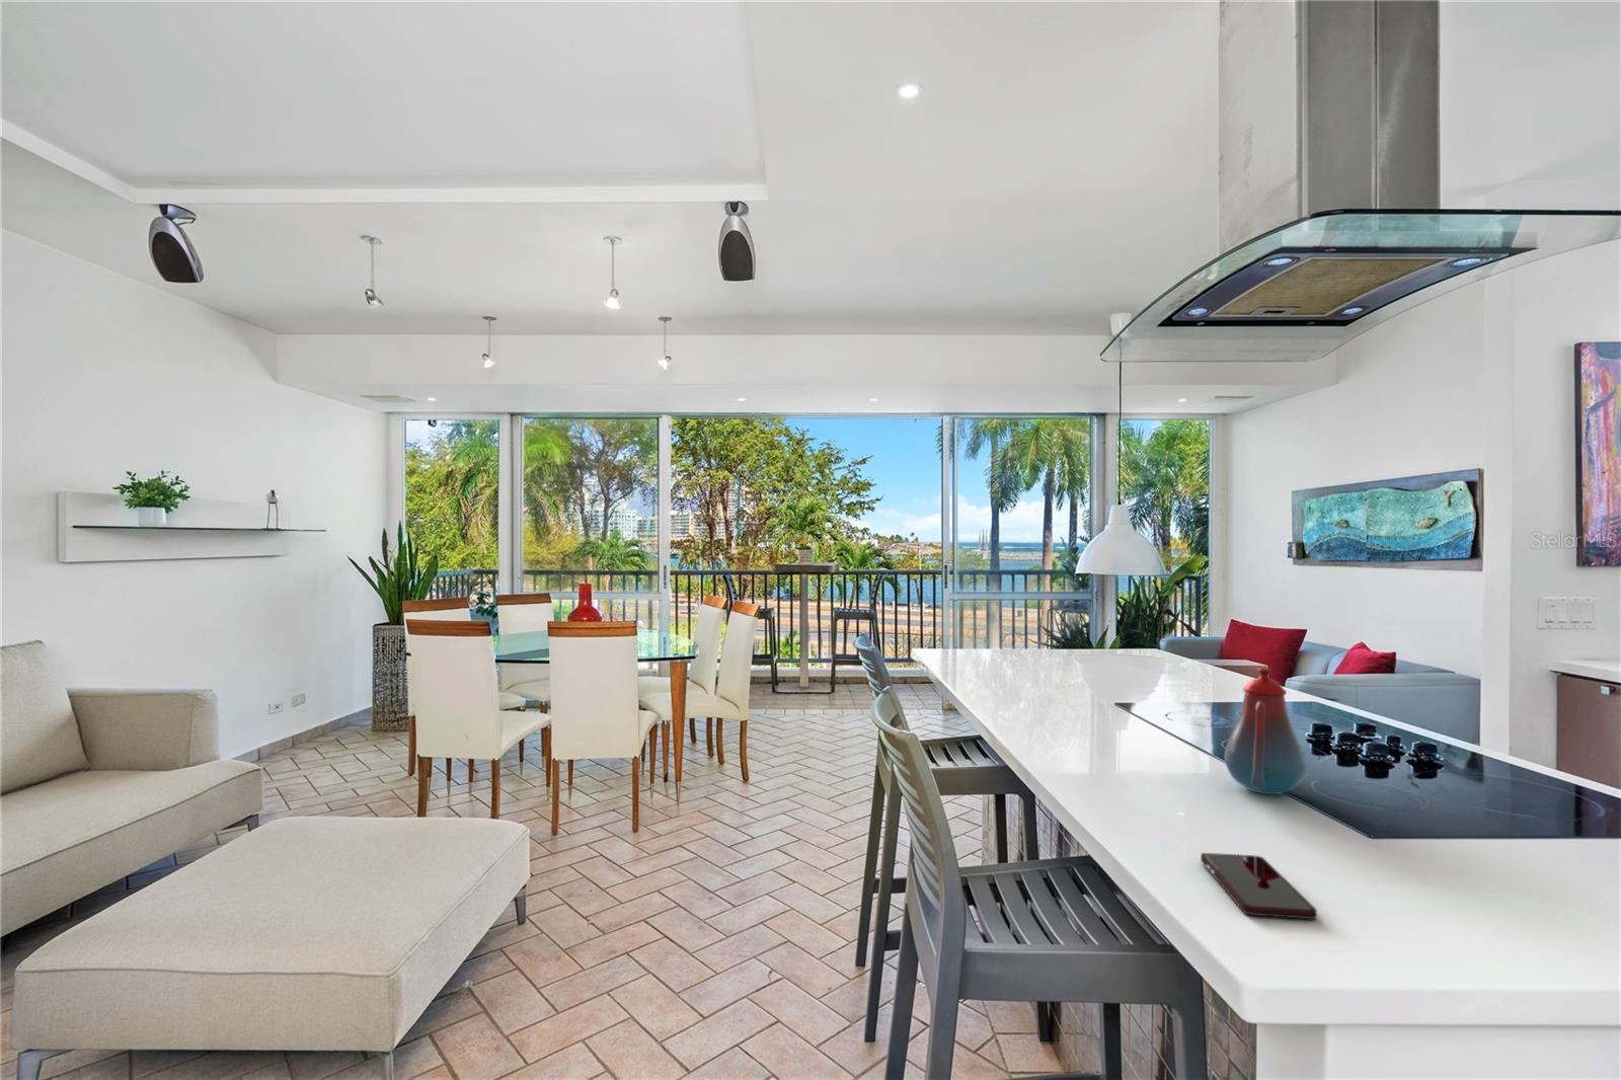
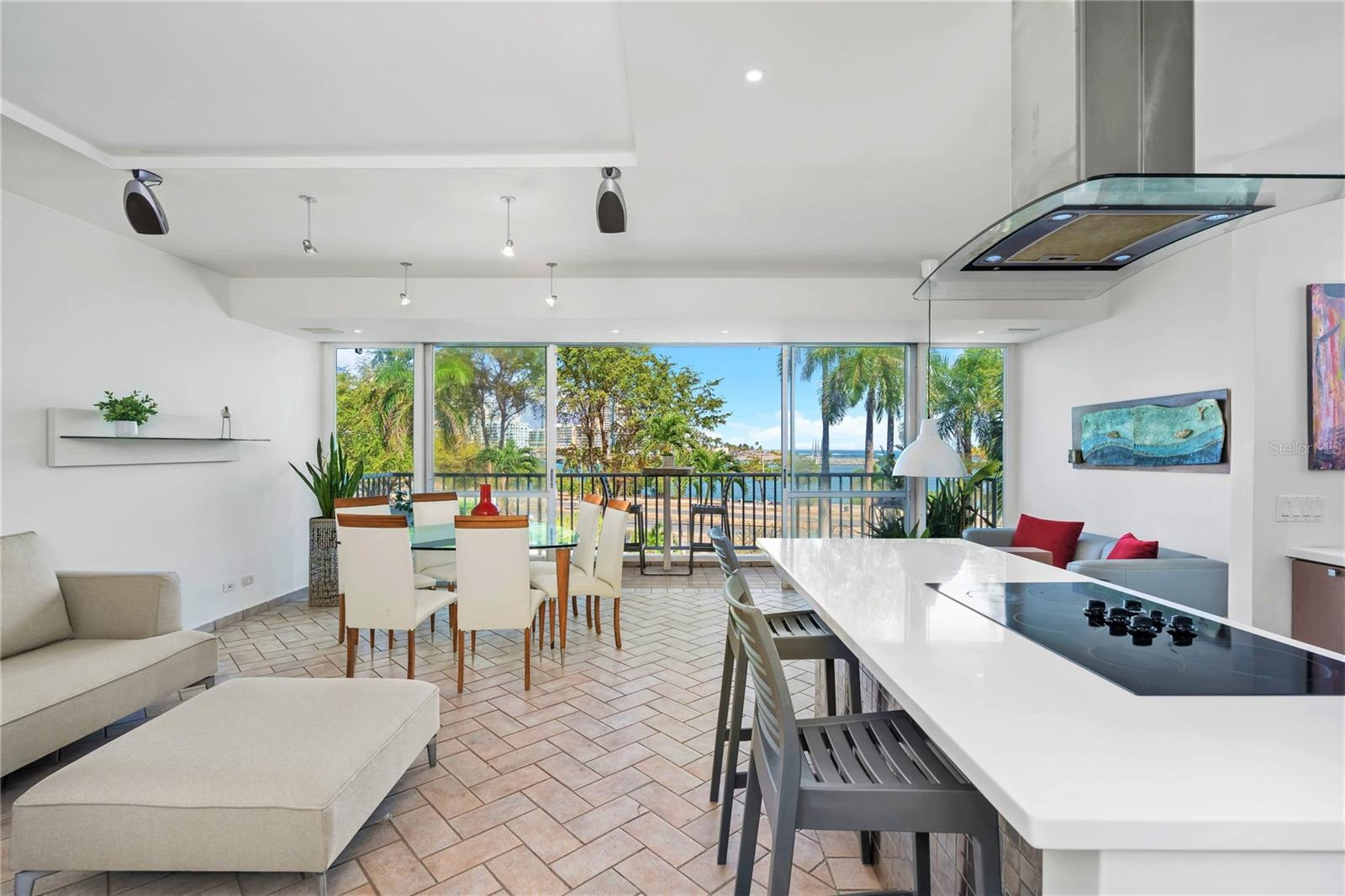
- smartphone (1253, 882)
- teakettle (1263, 729)
